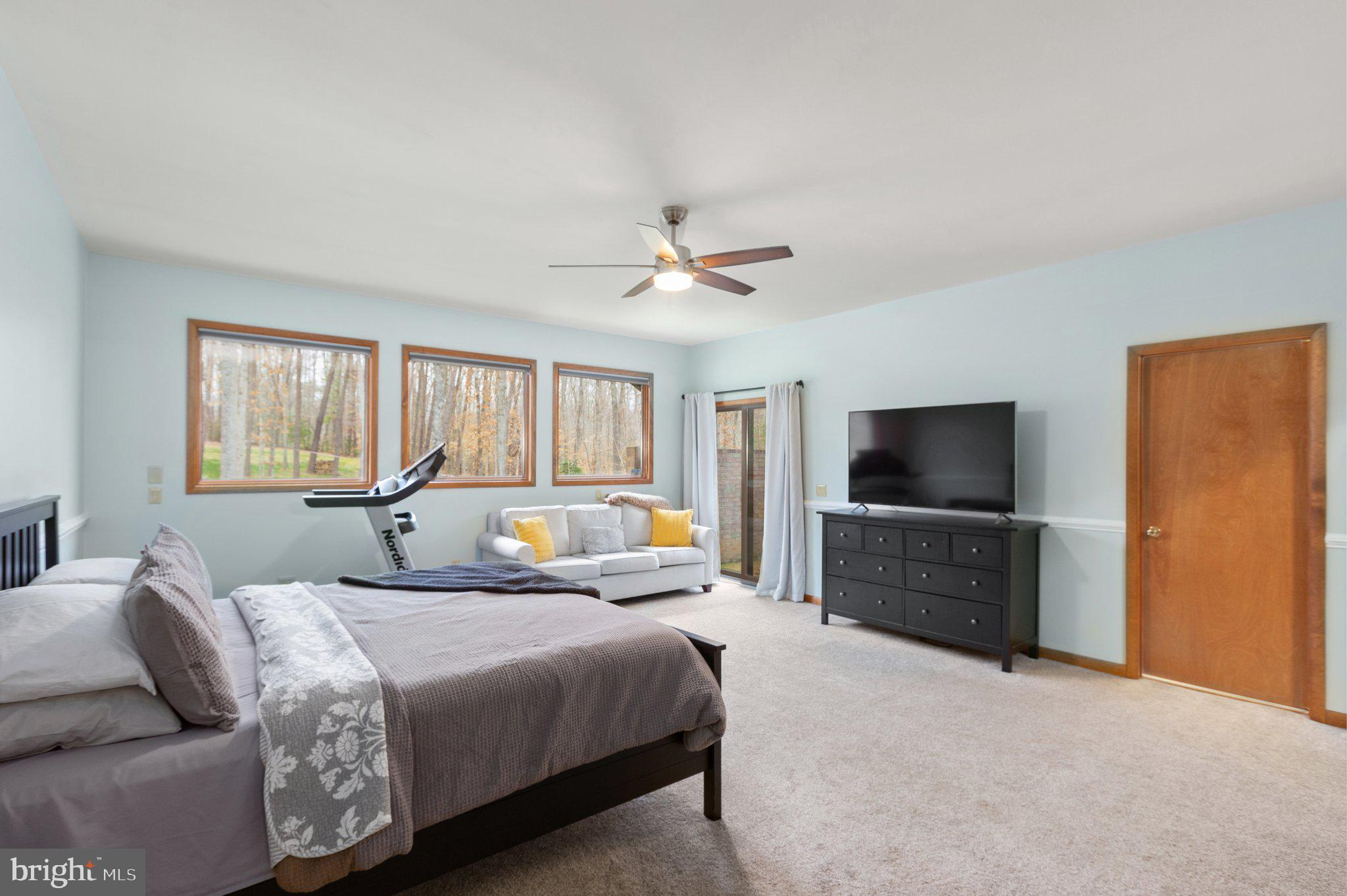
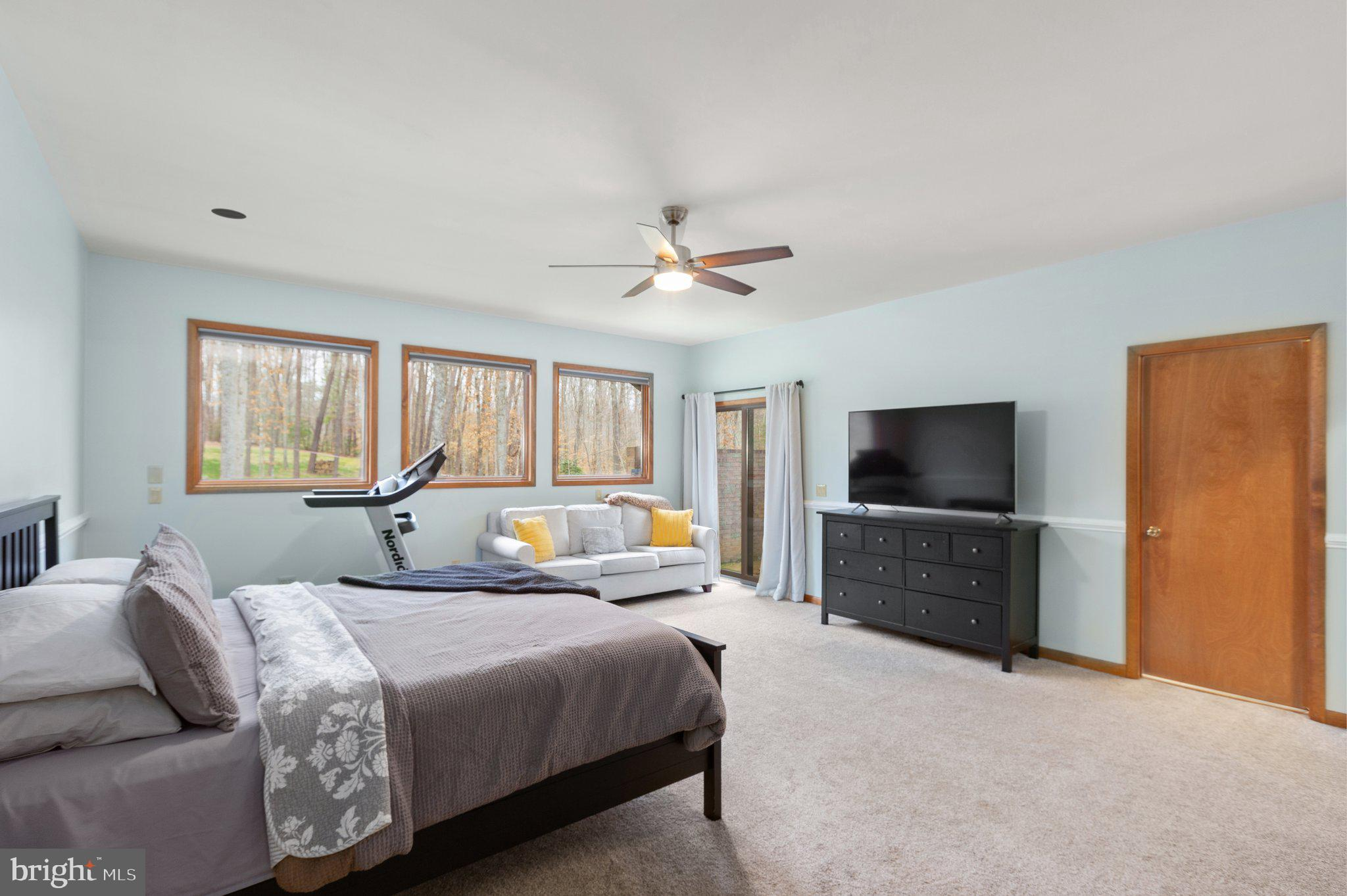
+ recessed light (229, 212)
